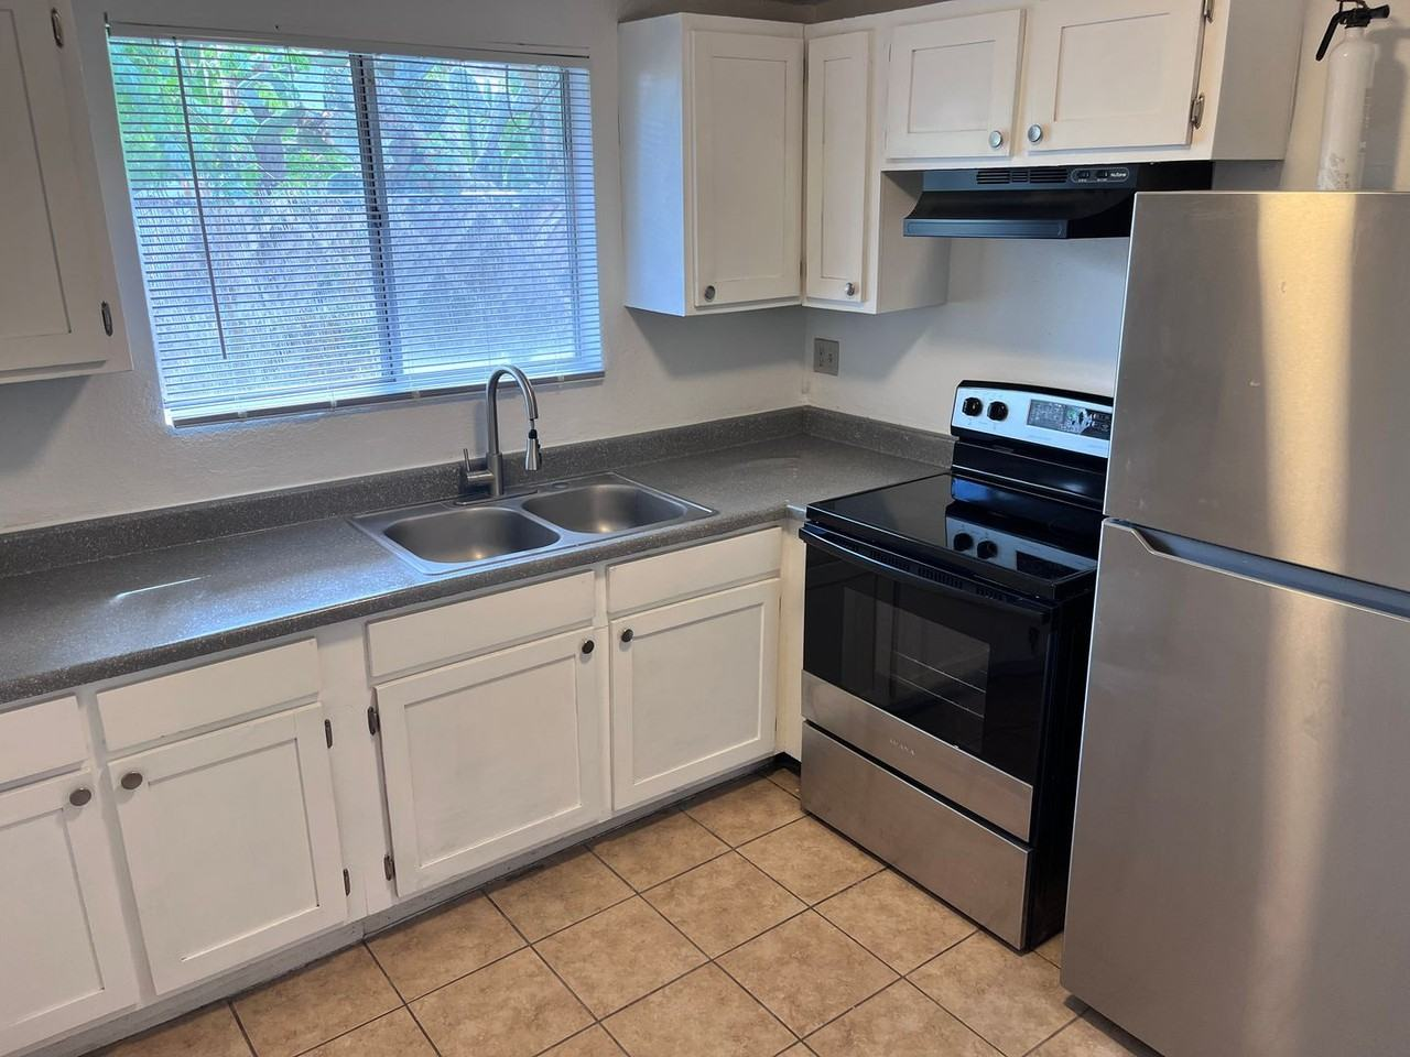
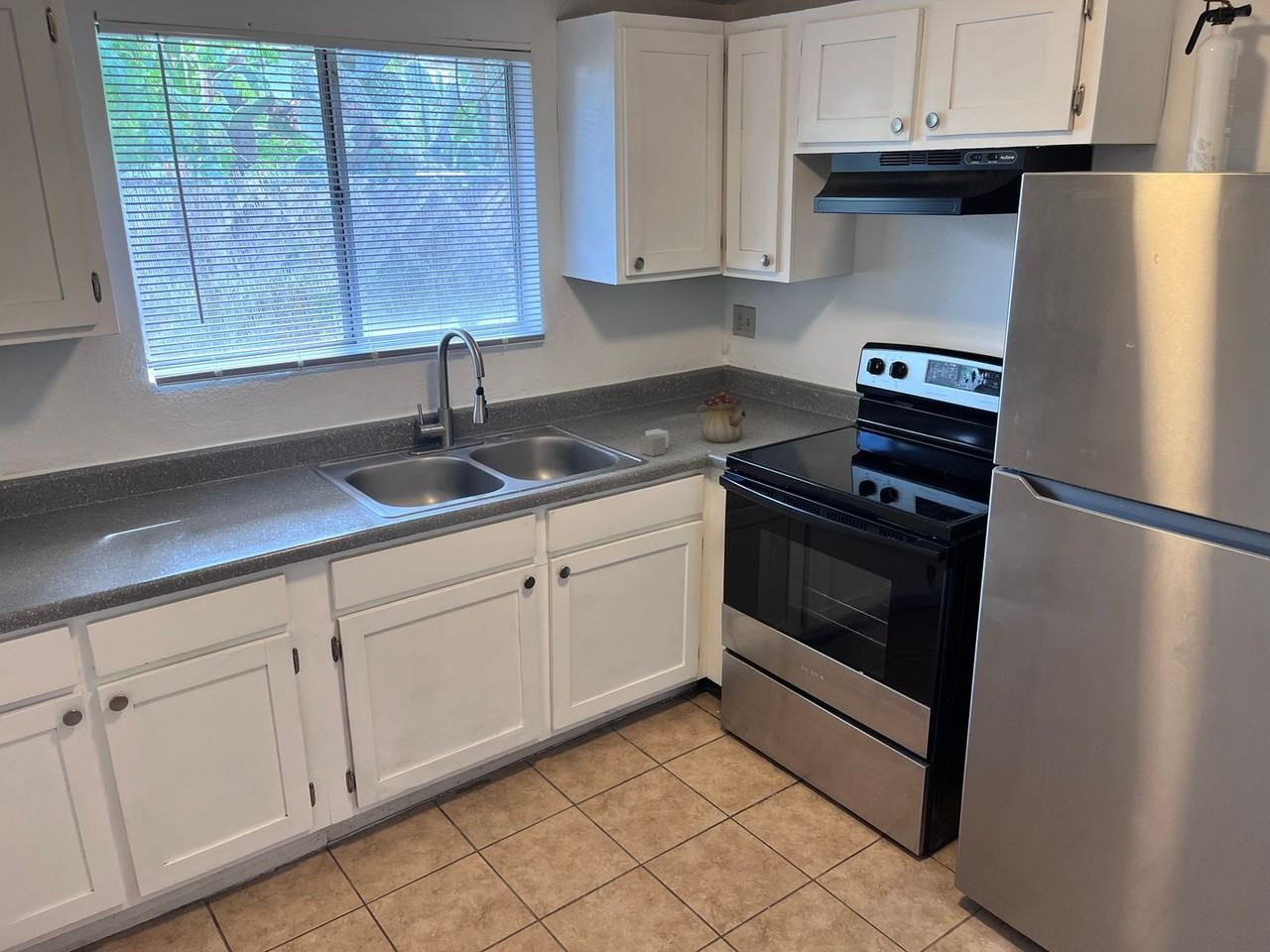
+ teapot (719, 413)
+ sponge (655, 441)
